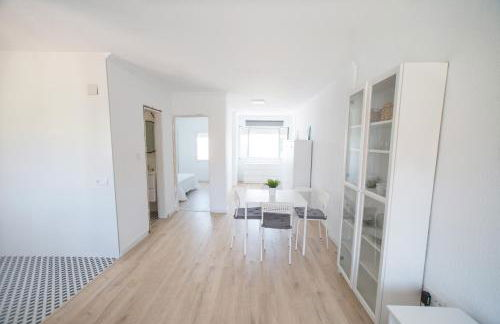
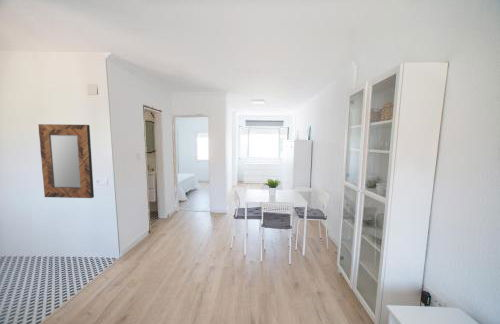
+ home mirror (66, 161)
